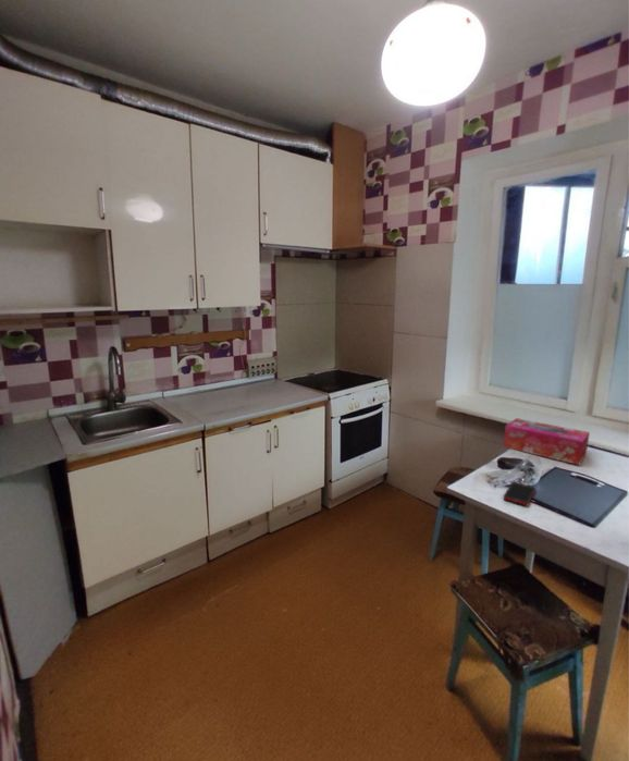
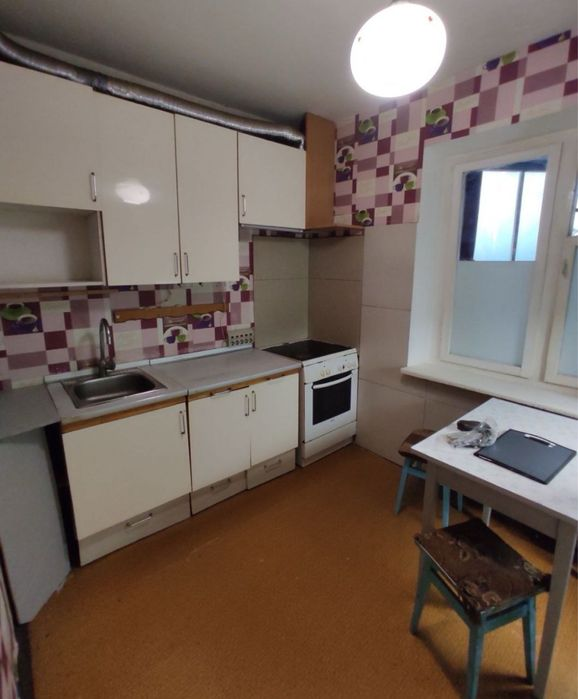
- cell phone (519, 493)
- tissue box (545, 439)
